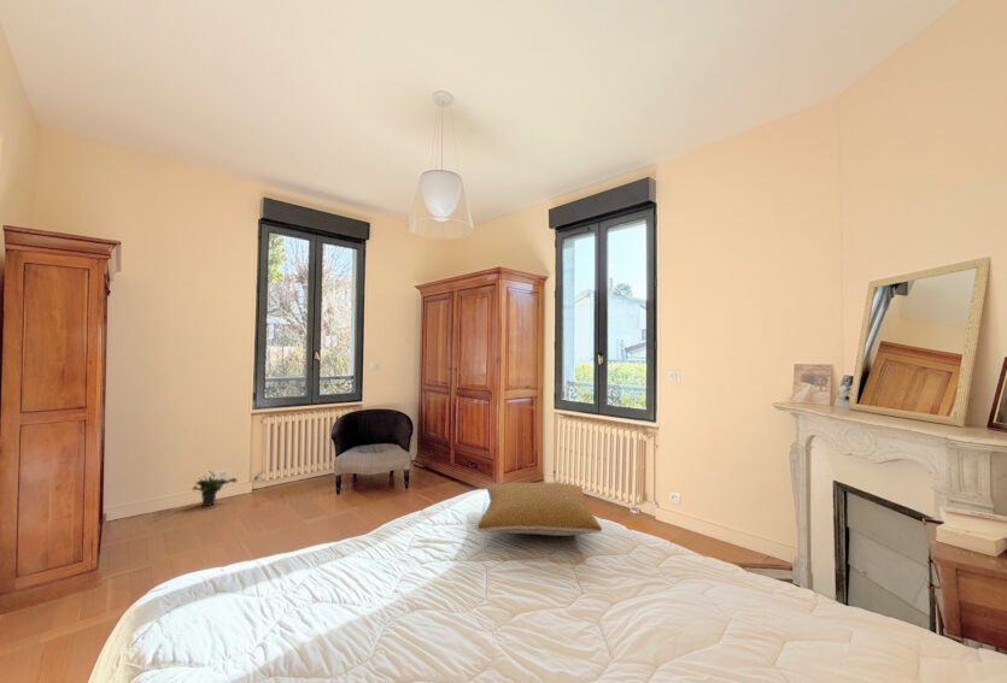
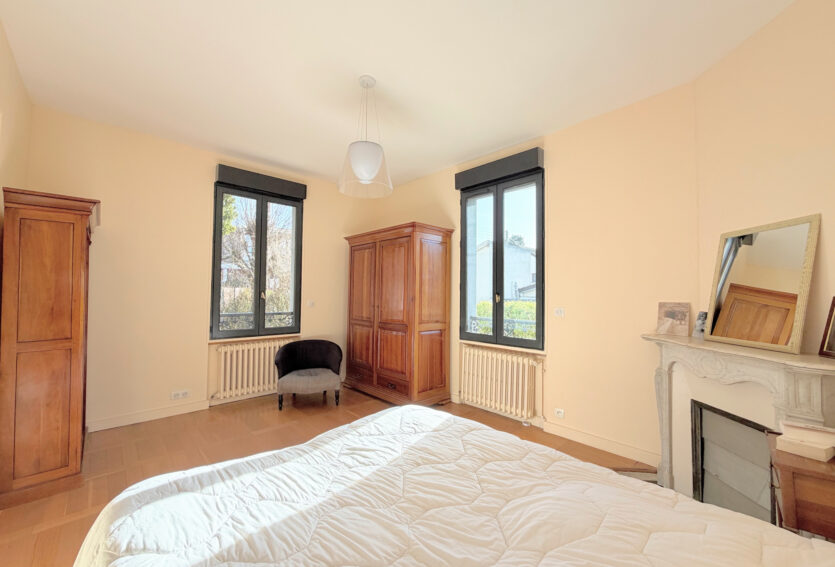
- pillow (535, 506)
- potted plant (215, 487)
